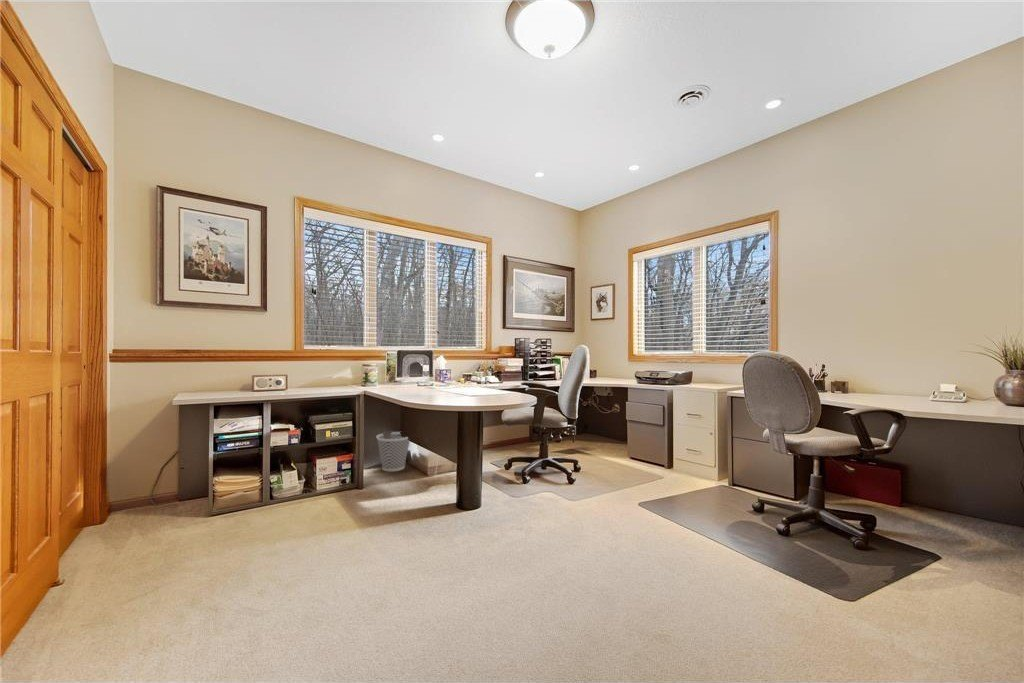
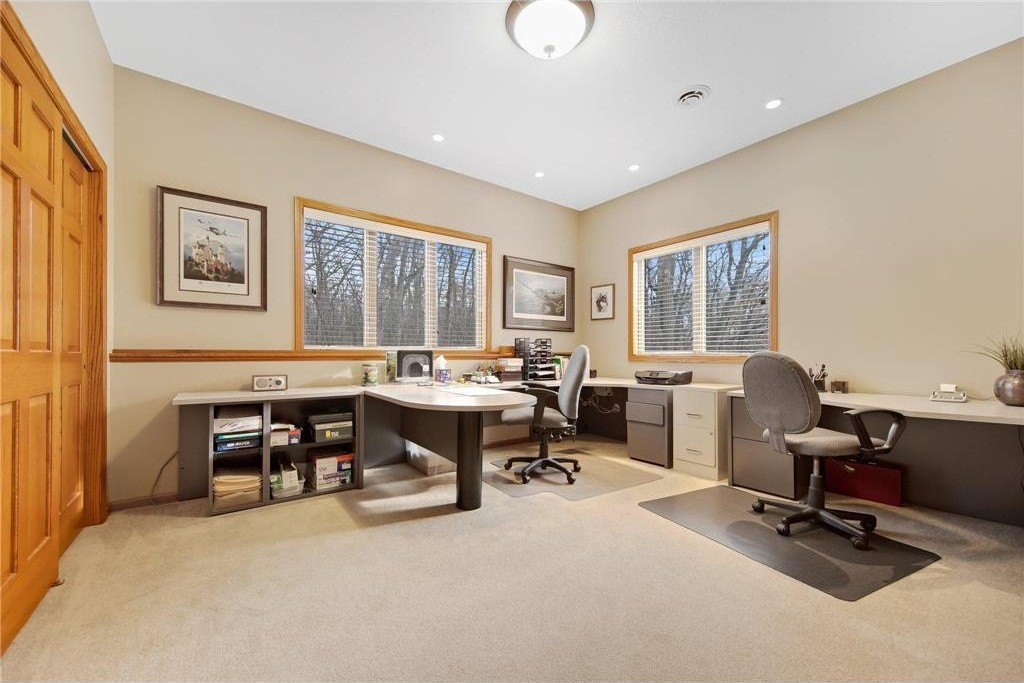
- wastebasket (393, 451)
